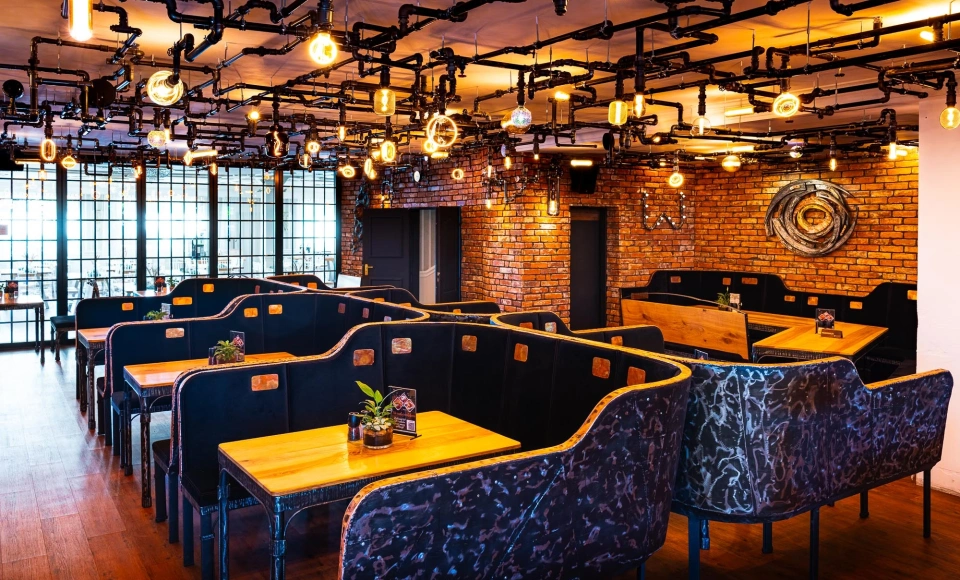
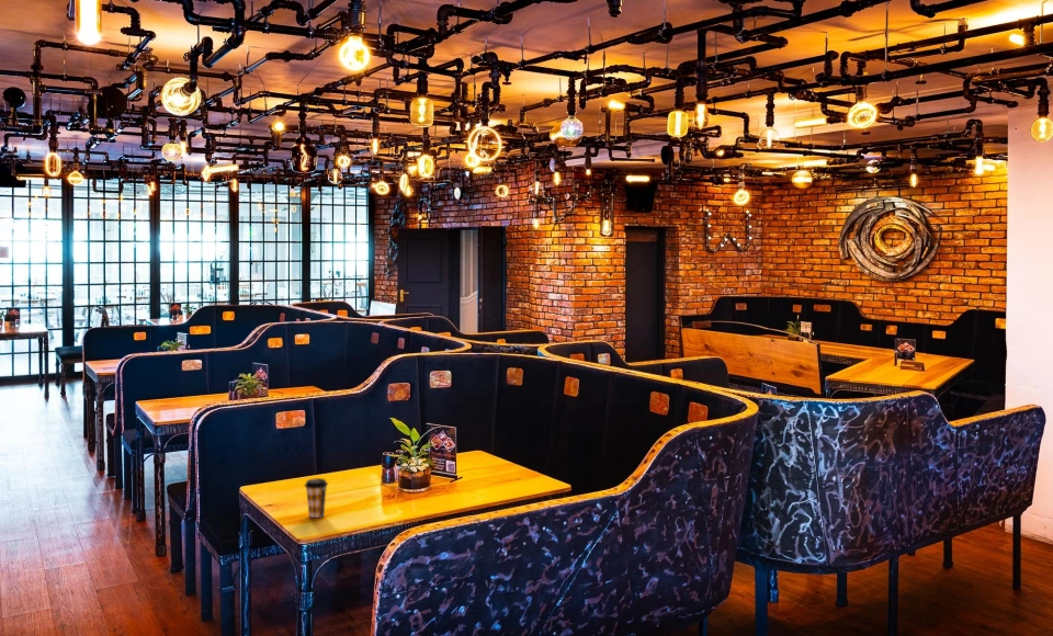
+ coffee cup (316, 498)
